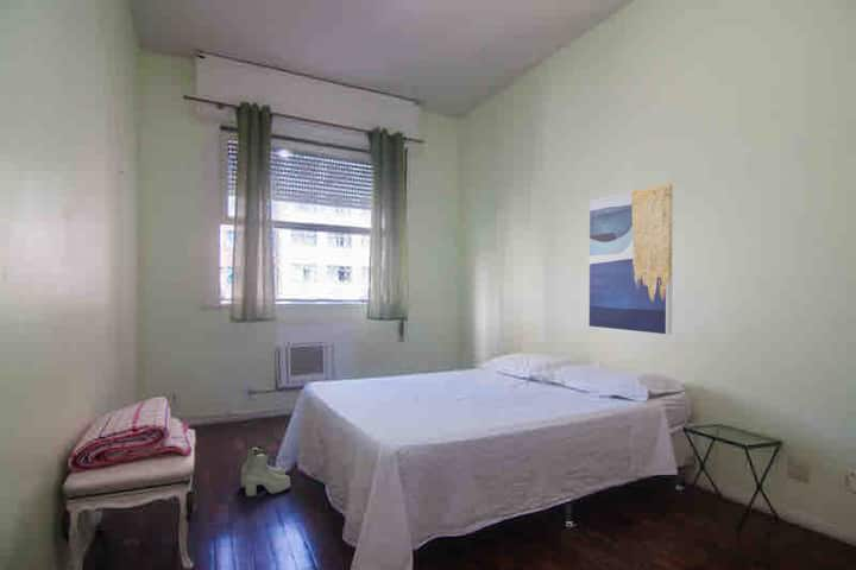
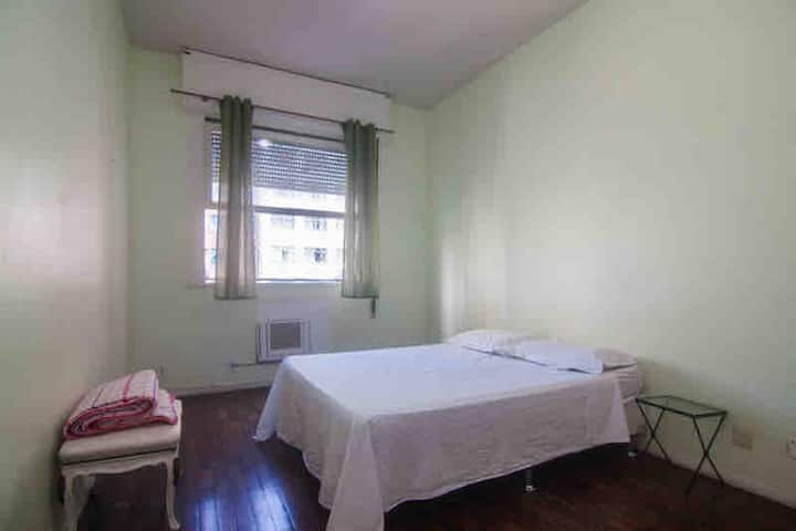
- wall art (627, 261)
- boots (265, 467)
